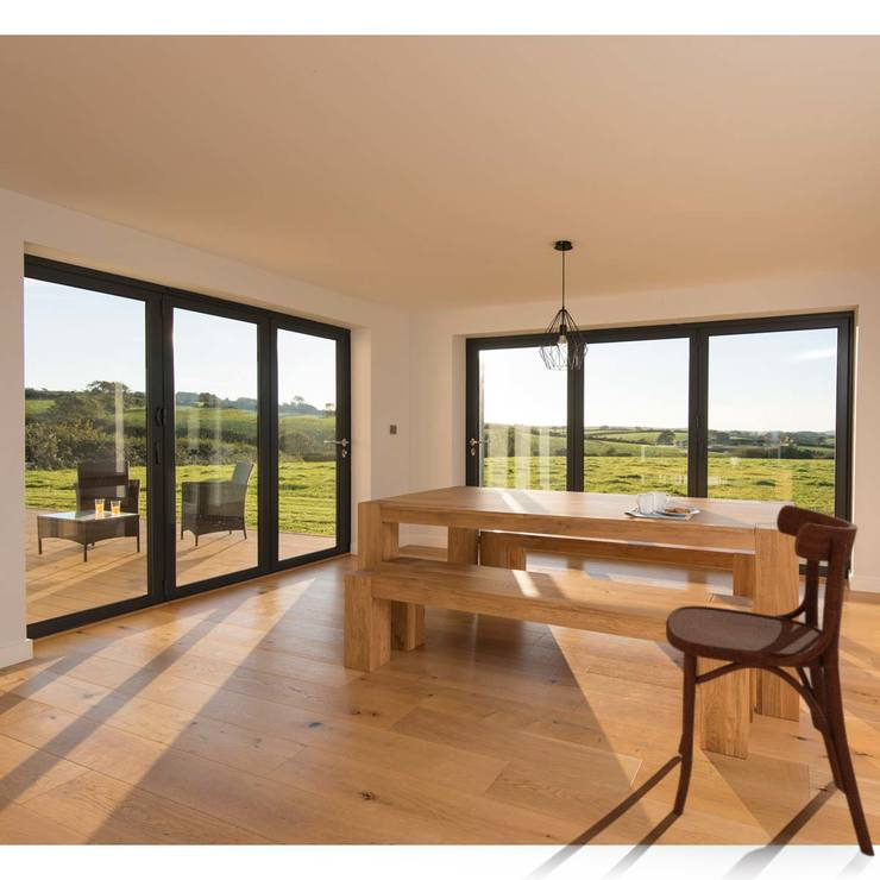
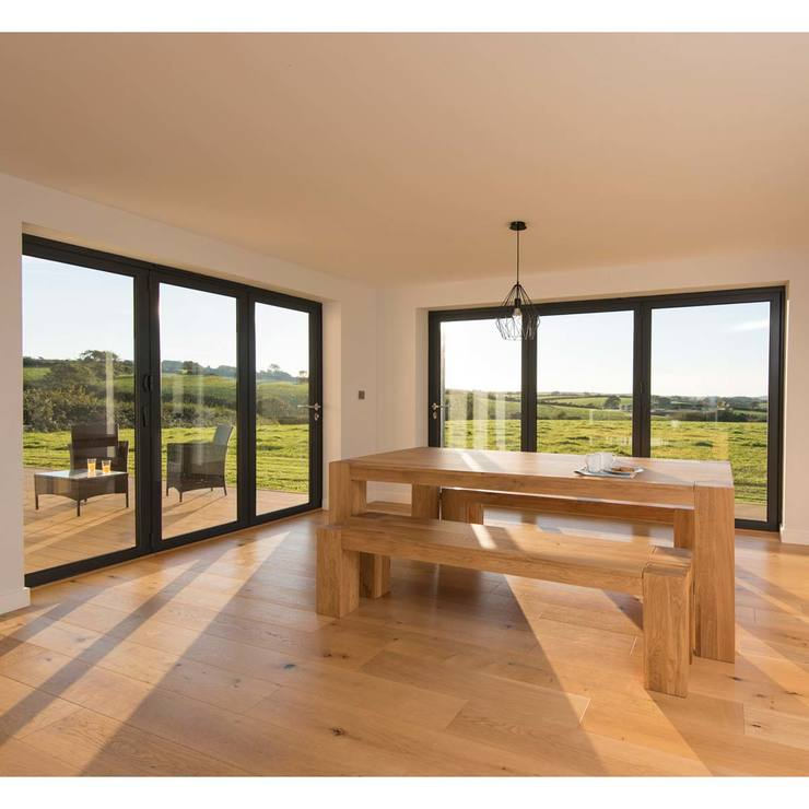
- dining chair (758, 653)
